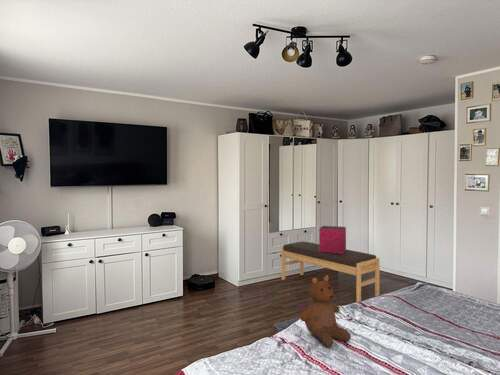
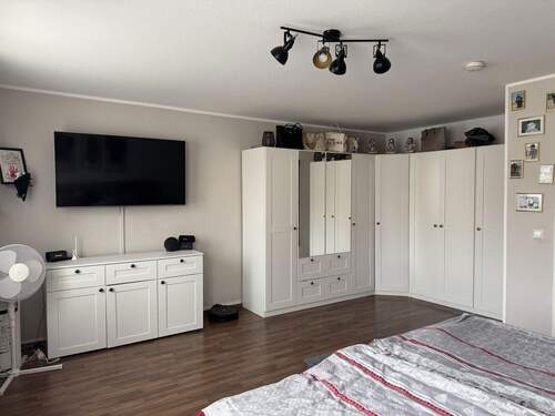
- storage bin (332, 239)
- teddy bear (326, 308)
- bench (326, 267)
